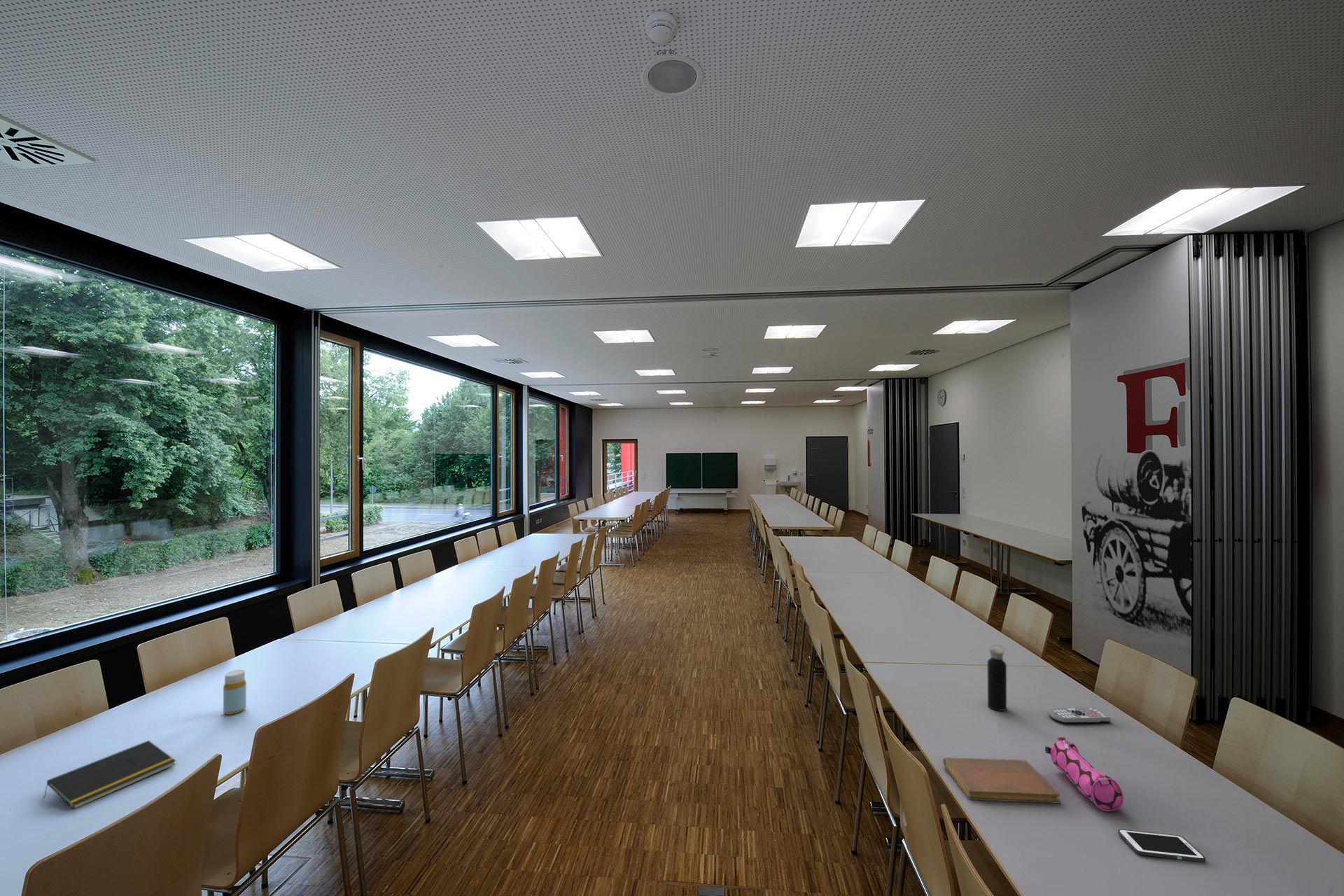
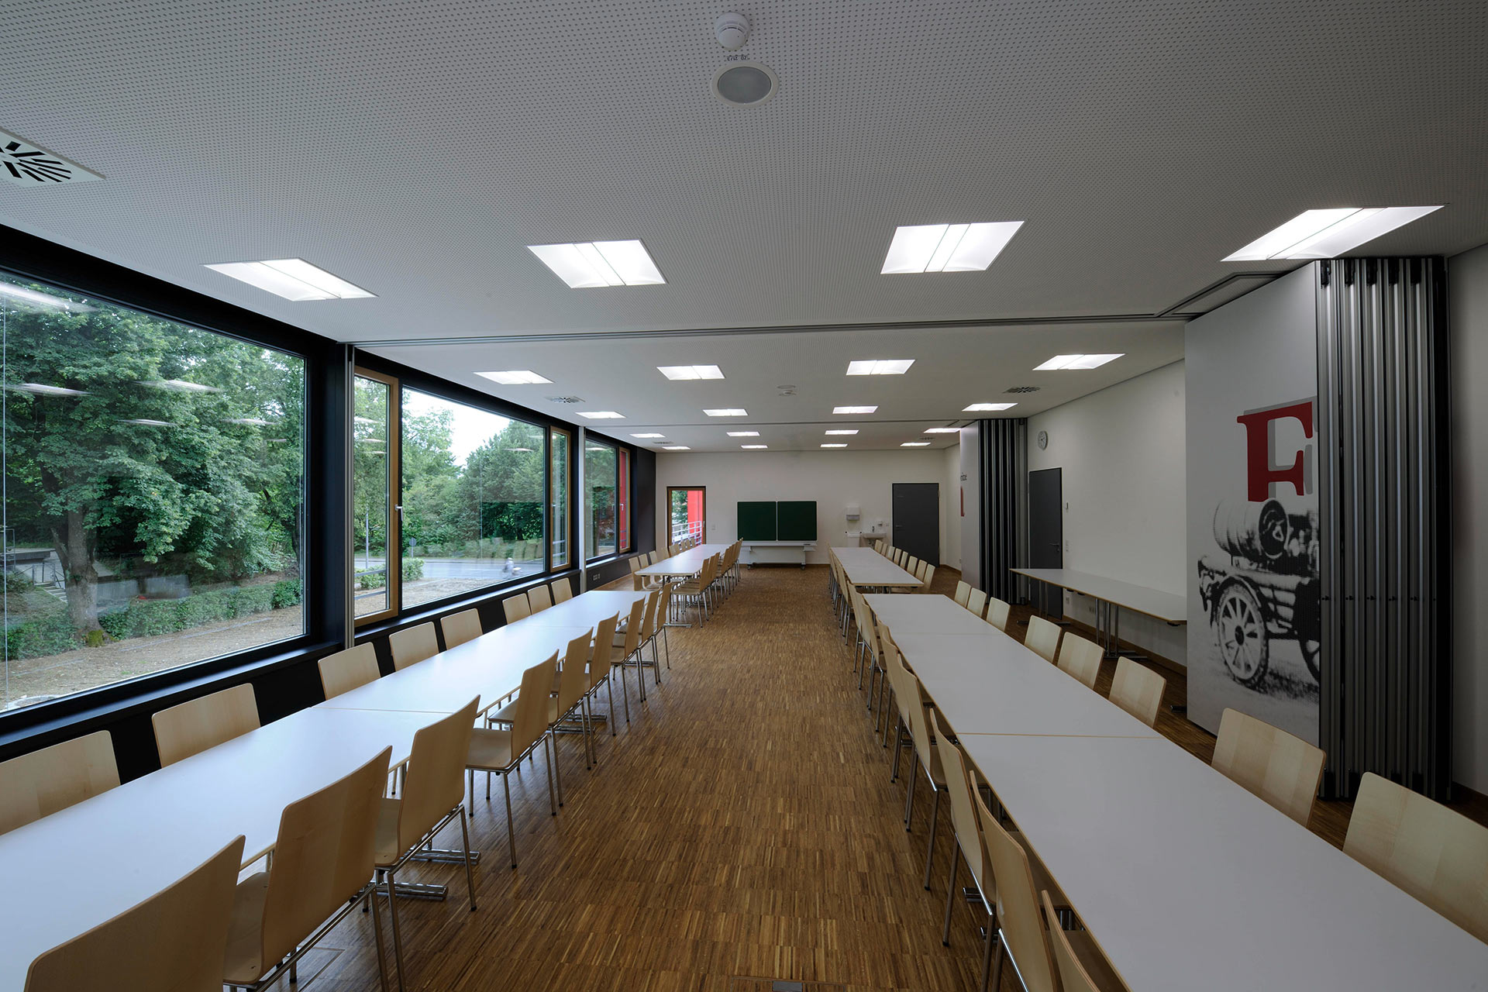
- remote control (1077, 715)
- notebook (998, 778)
- notepad (114, 771)
- cell phone (1160, 845)
- water bottle (997, 676)
- bottle (234, 692)
- pencil case (1084, 771)
